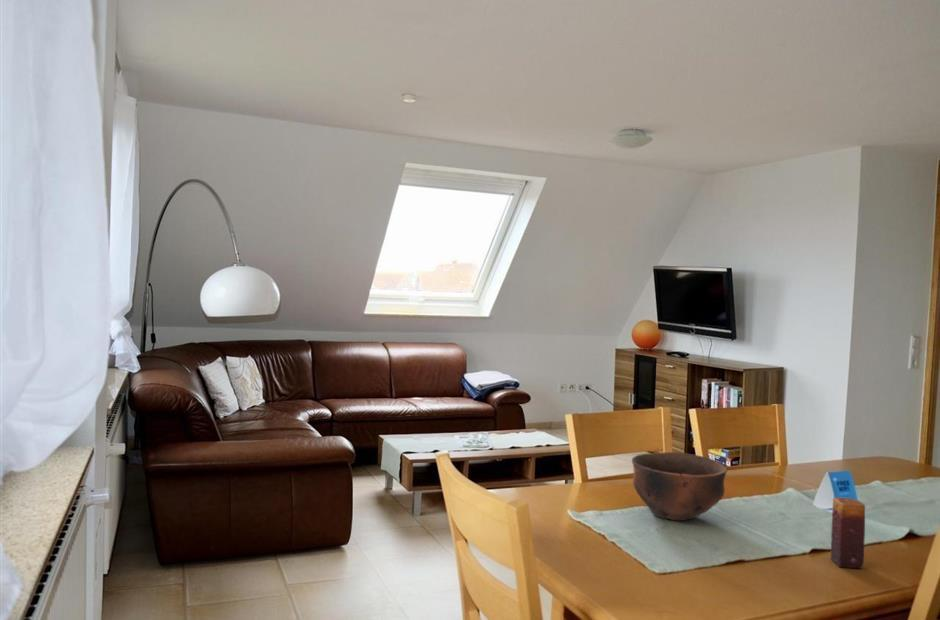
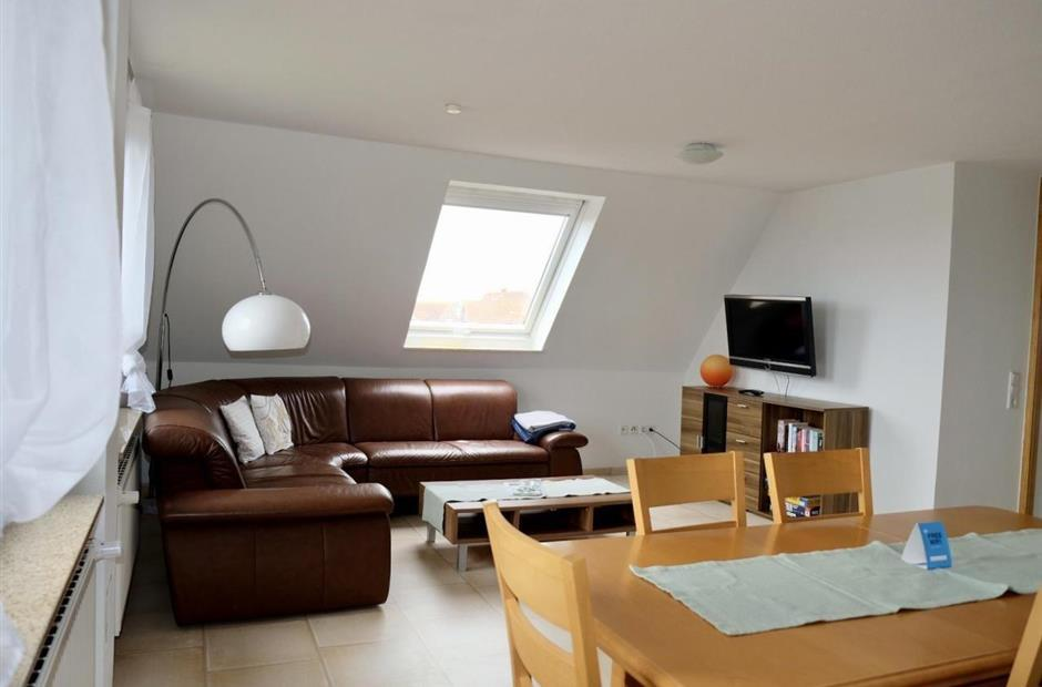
- bowl (677, 488)
- candle (848, 532)
